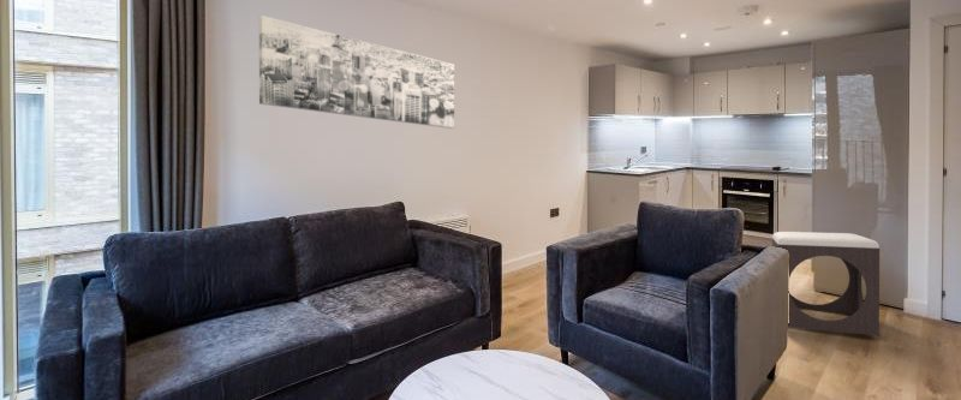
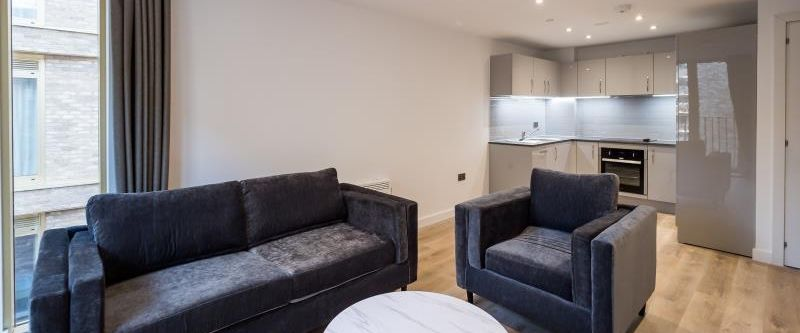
- wall art (371, 80)
- footstool (816, 256)
